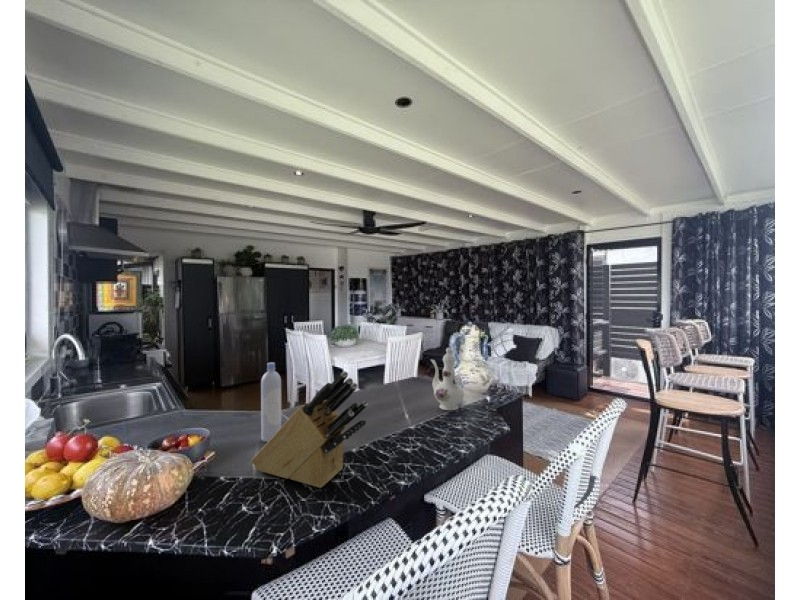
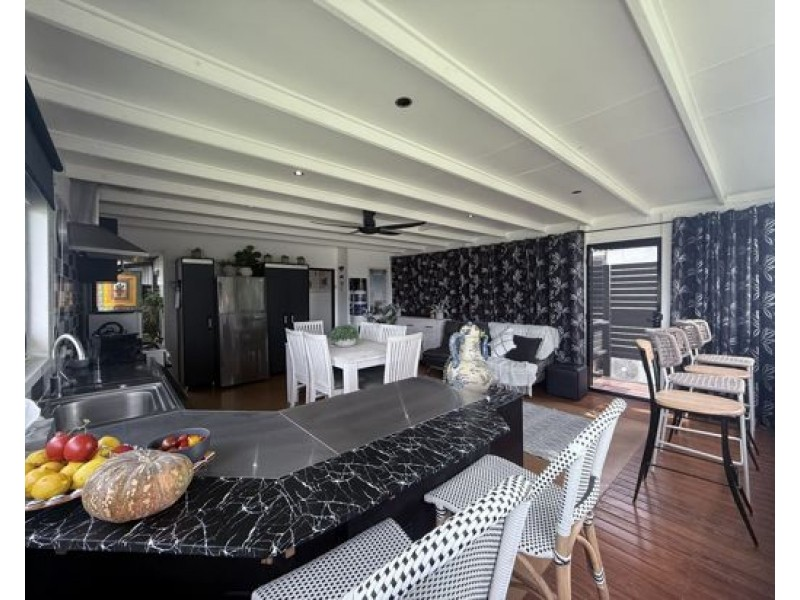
- bottle (271, 400)
- knife block (309, 421)
- chinaware (445, 376)
